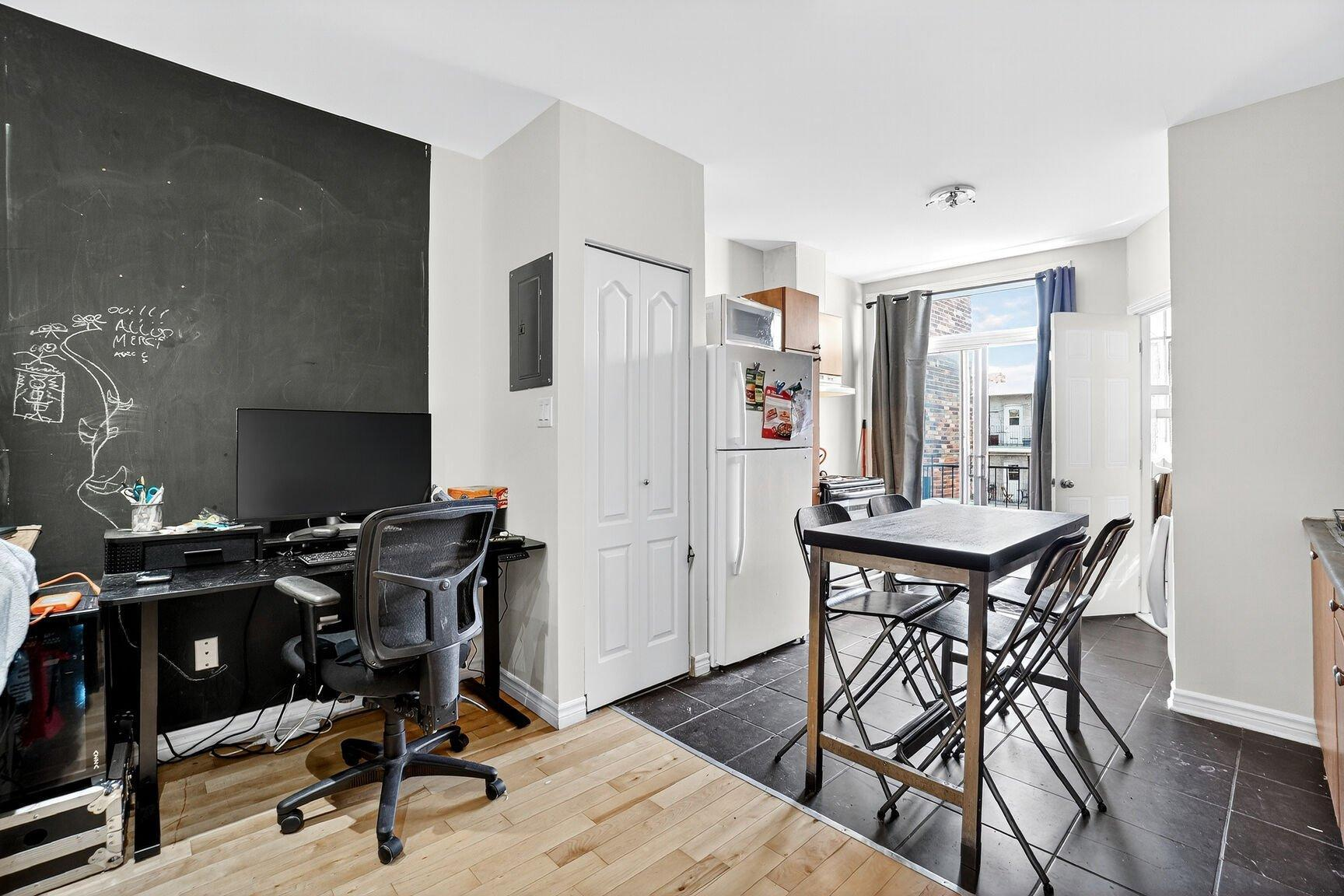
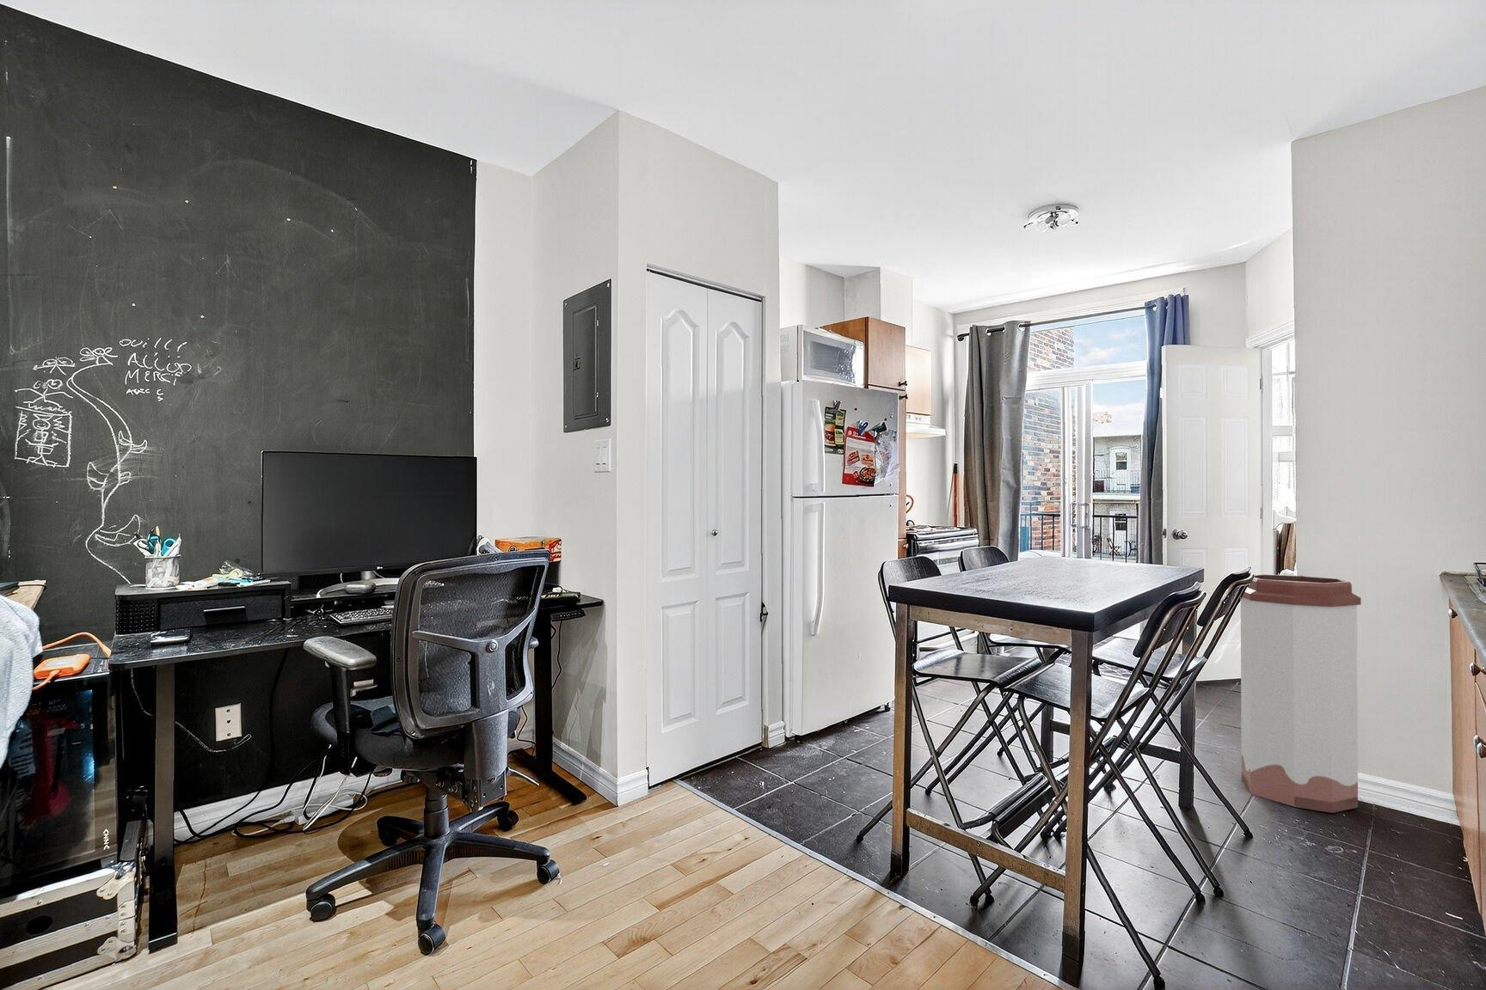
+ trash can (1296, 685)
